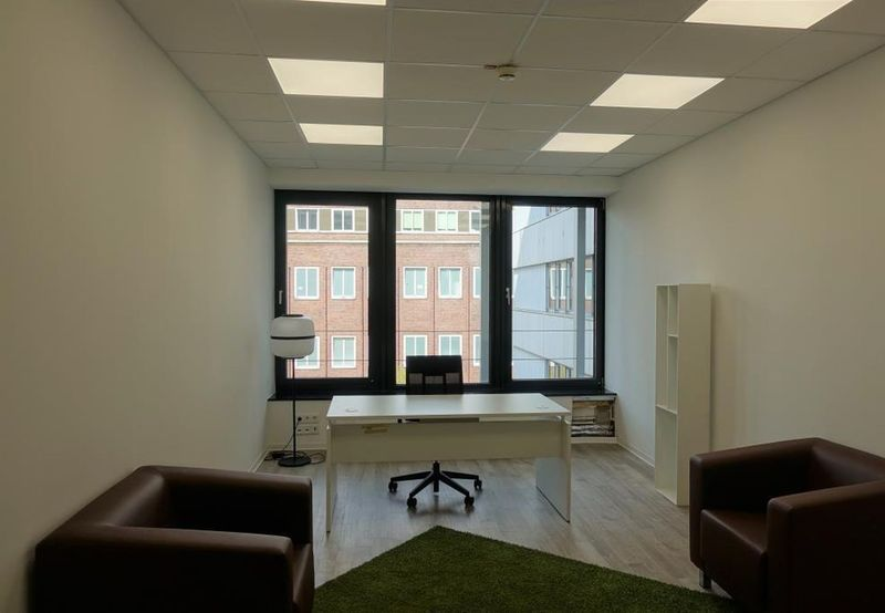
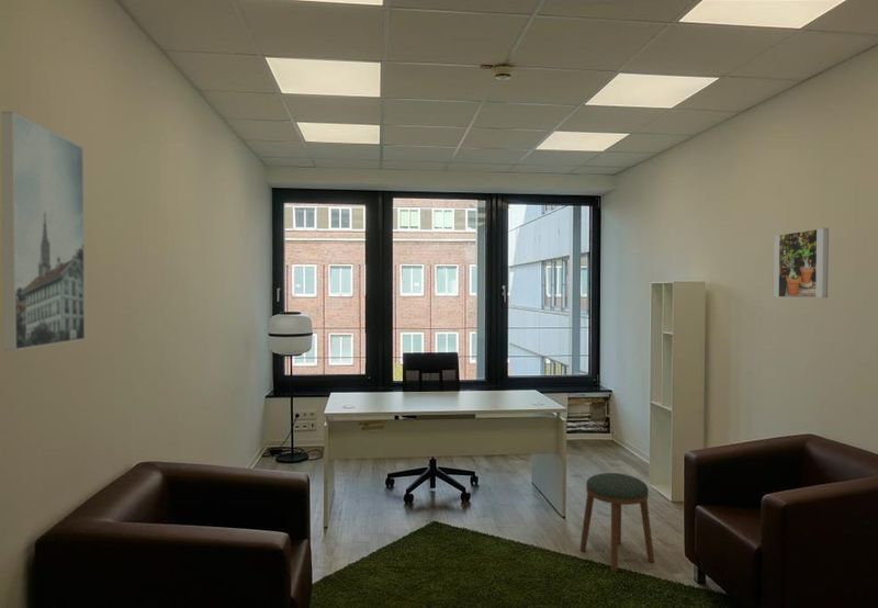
+ stool (616, 517)
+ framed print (47, 238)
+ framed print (799, 264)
